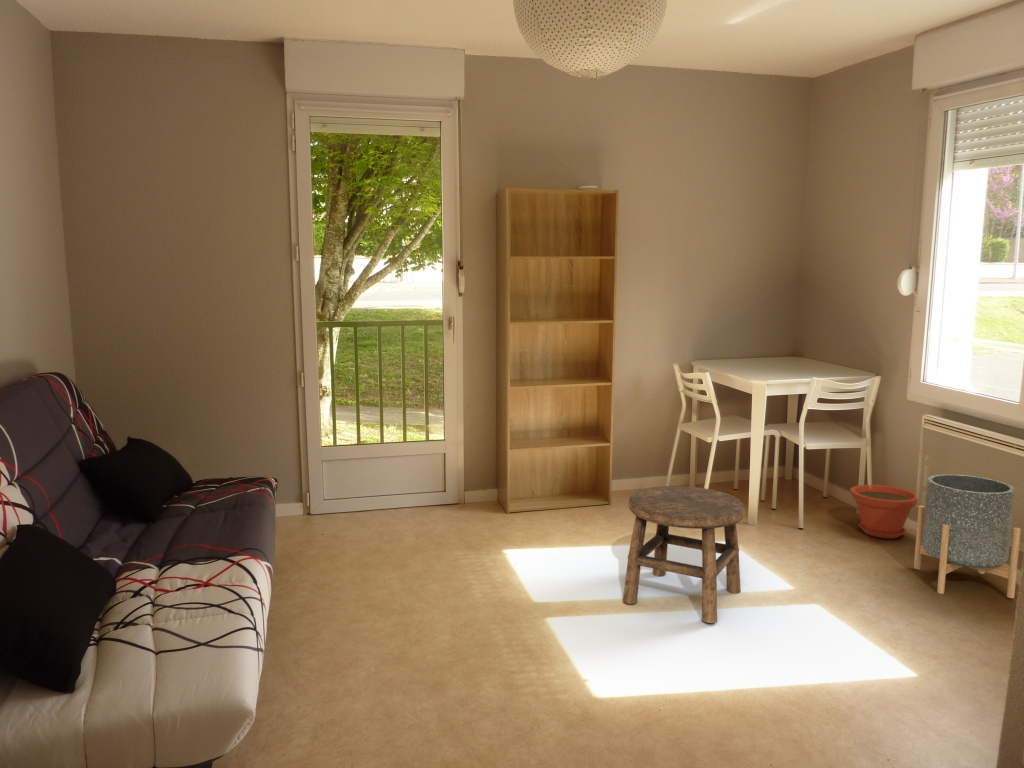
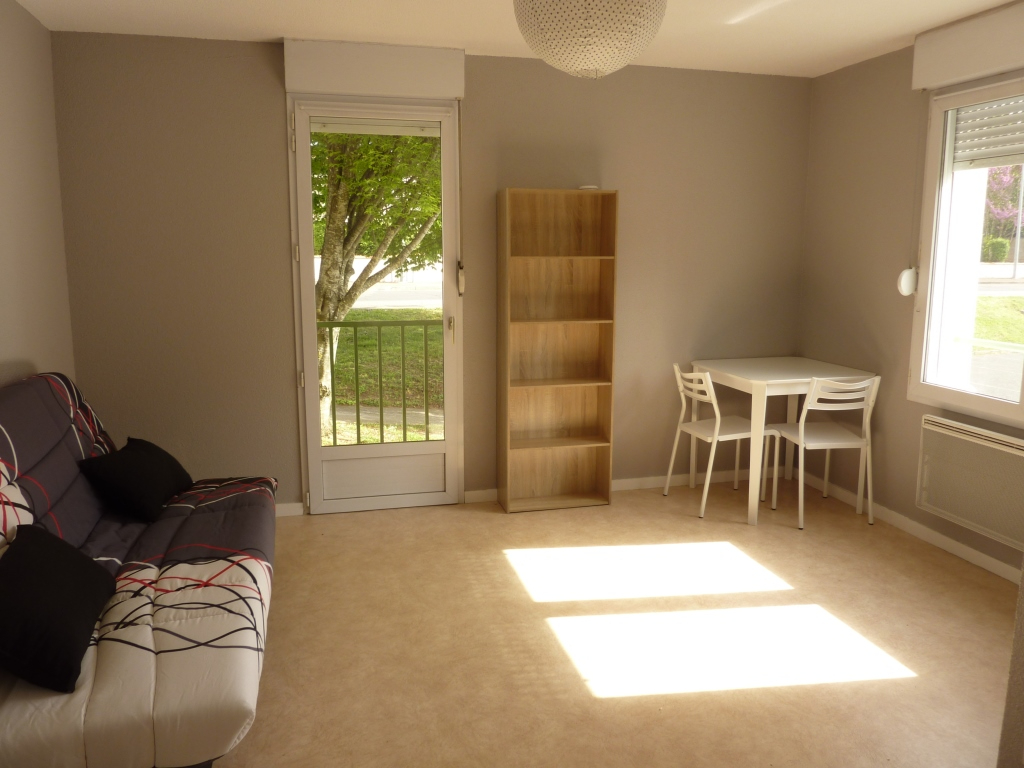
- plant pot (882, 513)
- planter (965, 533)
- stool (684, 546)
